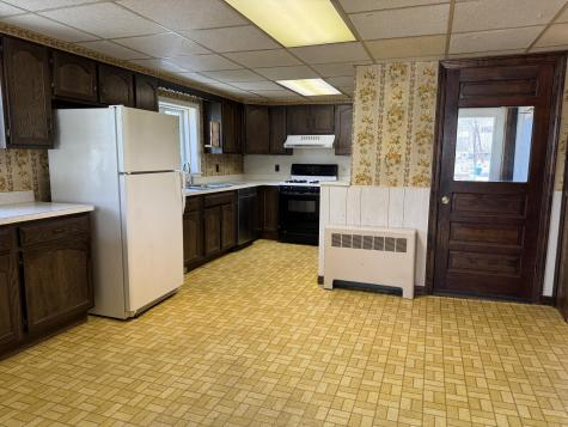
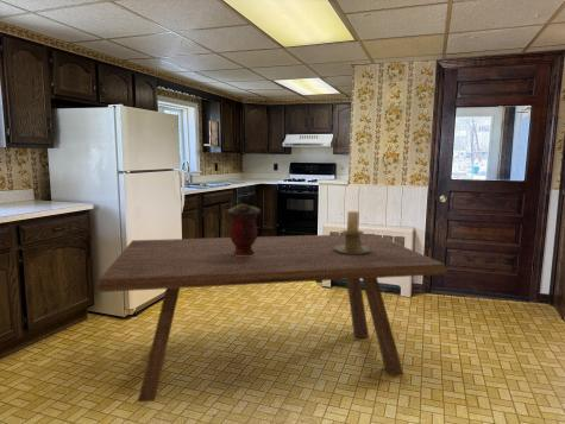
+ vase (243, 229)
+ dining table (270, 283)
+ candle holder (352, 230)
